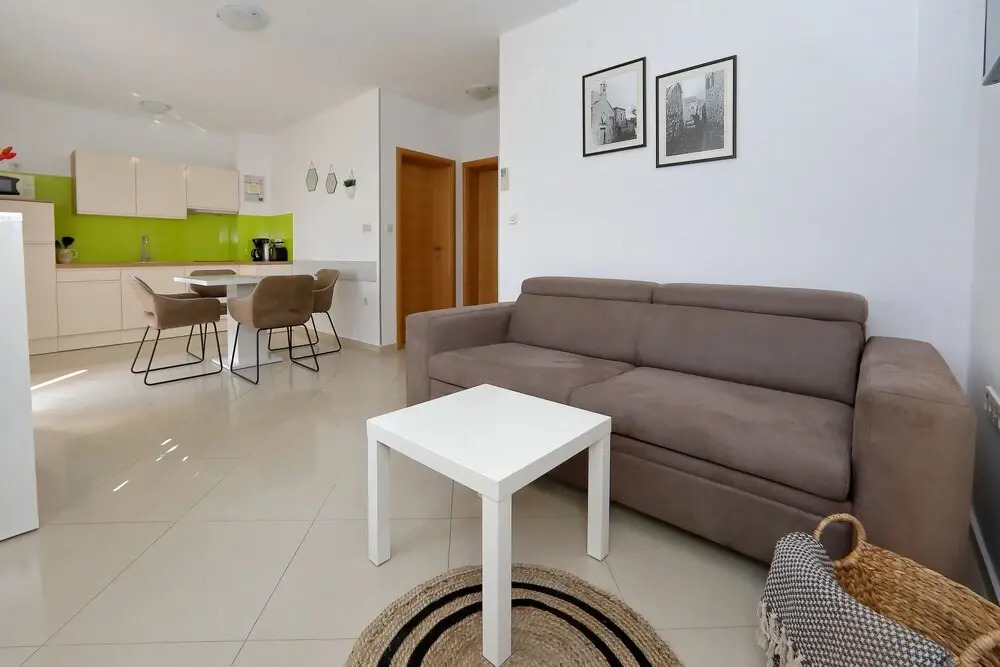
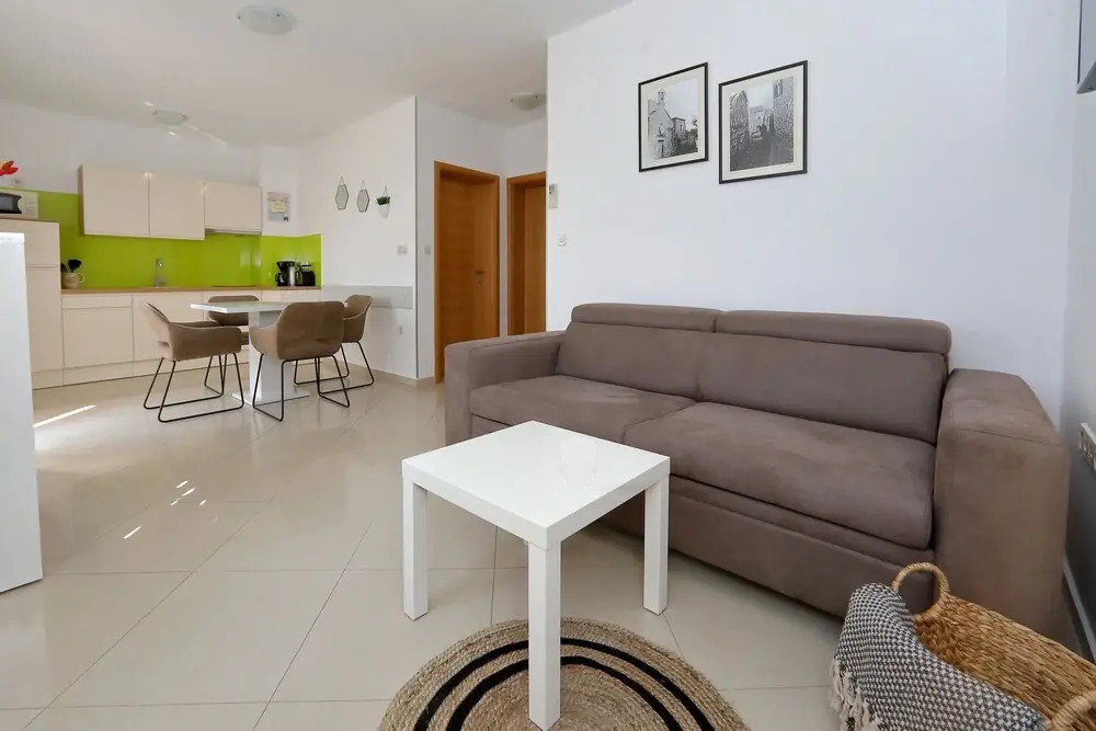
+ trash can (578, 460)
